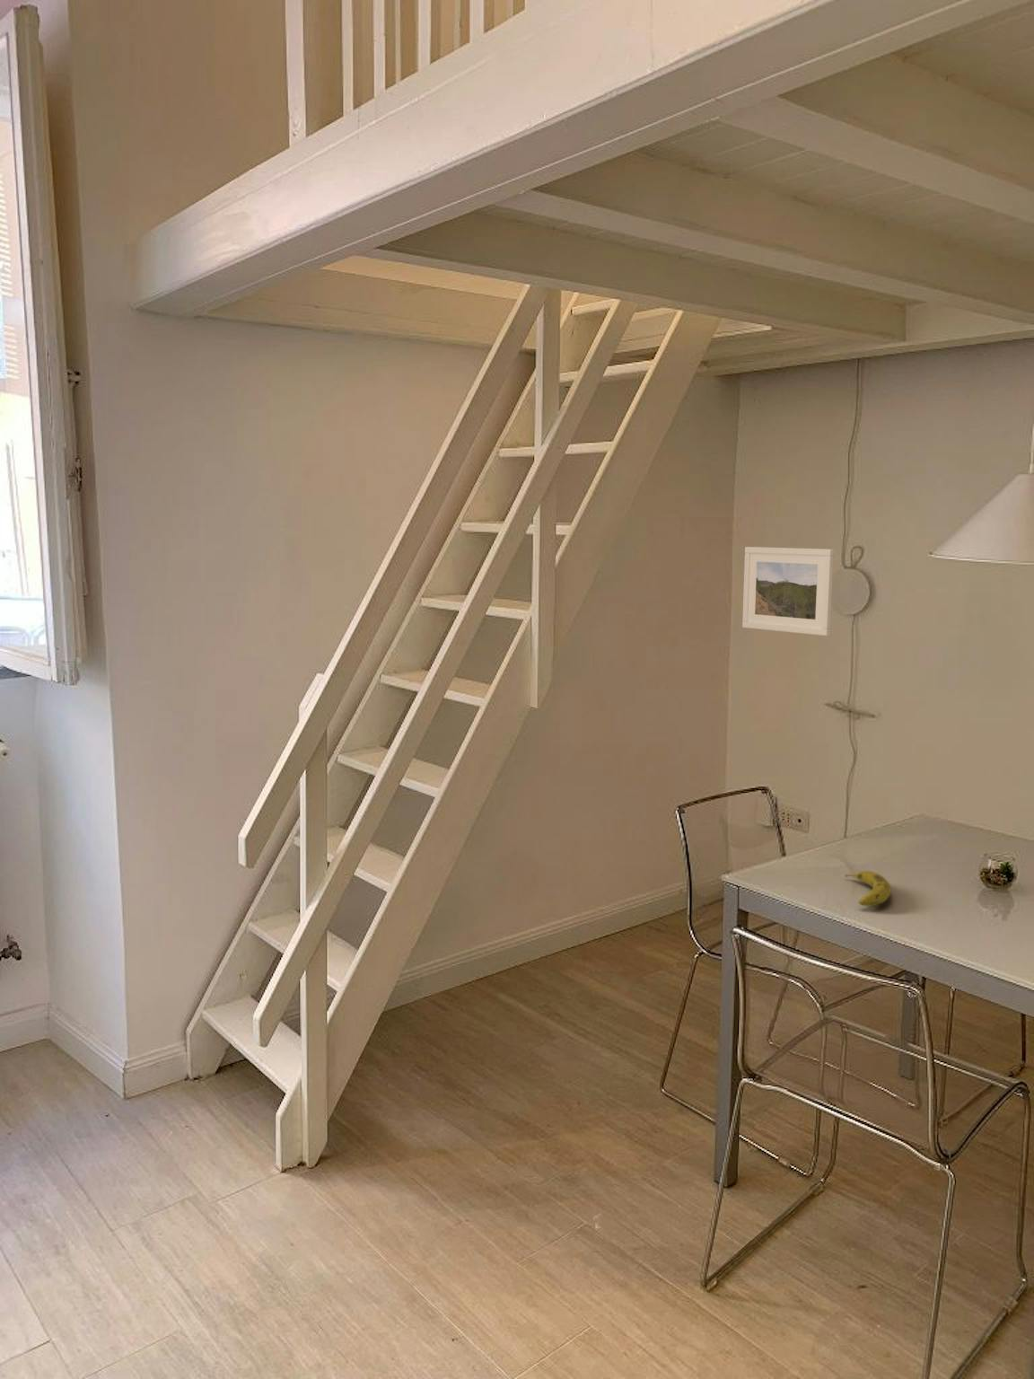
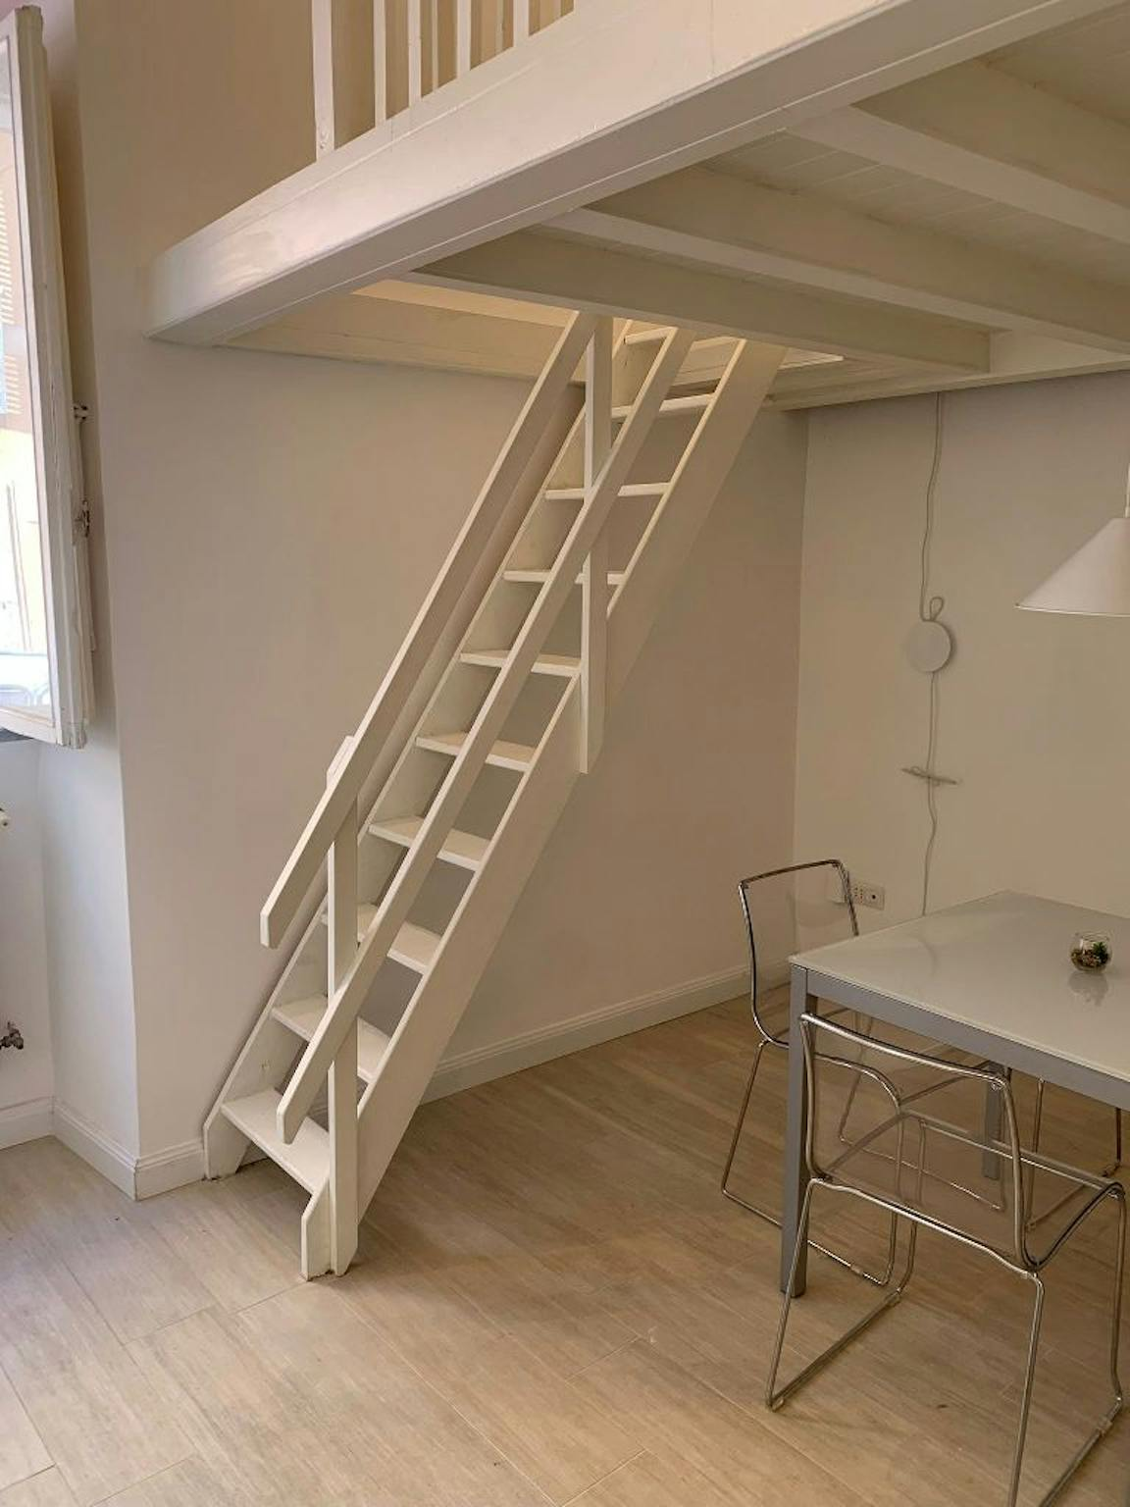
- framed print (786, 590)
- fruit (870, 885)
